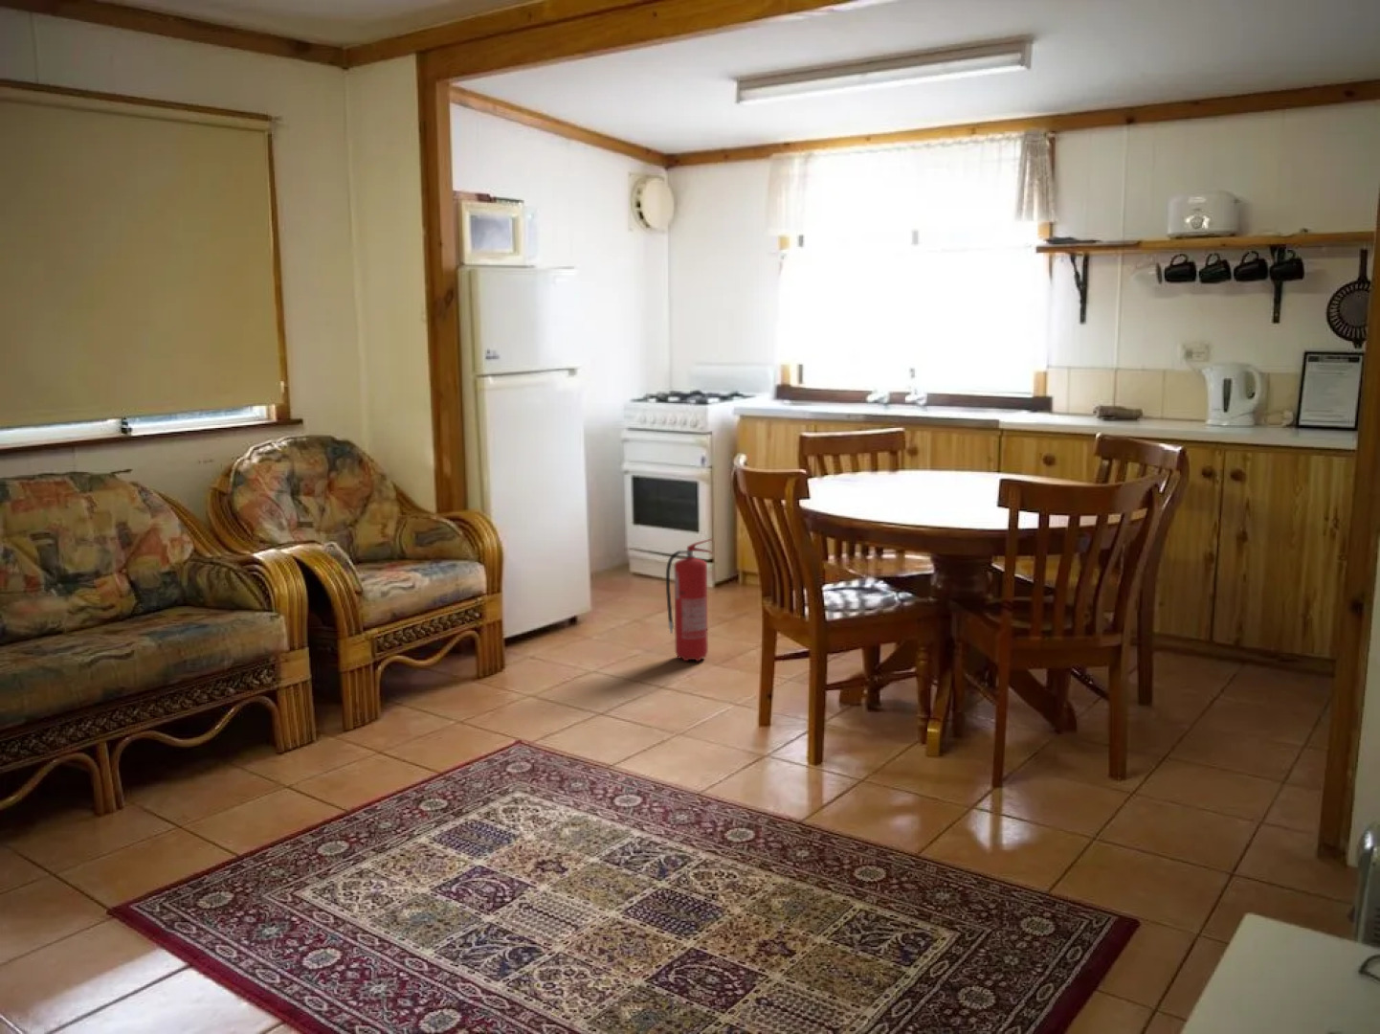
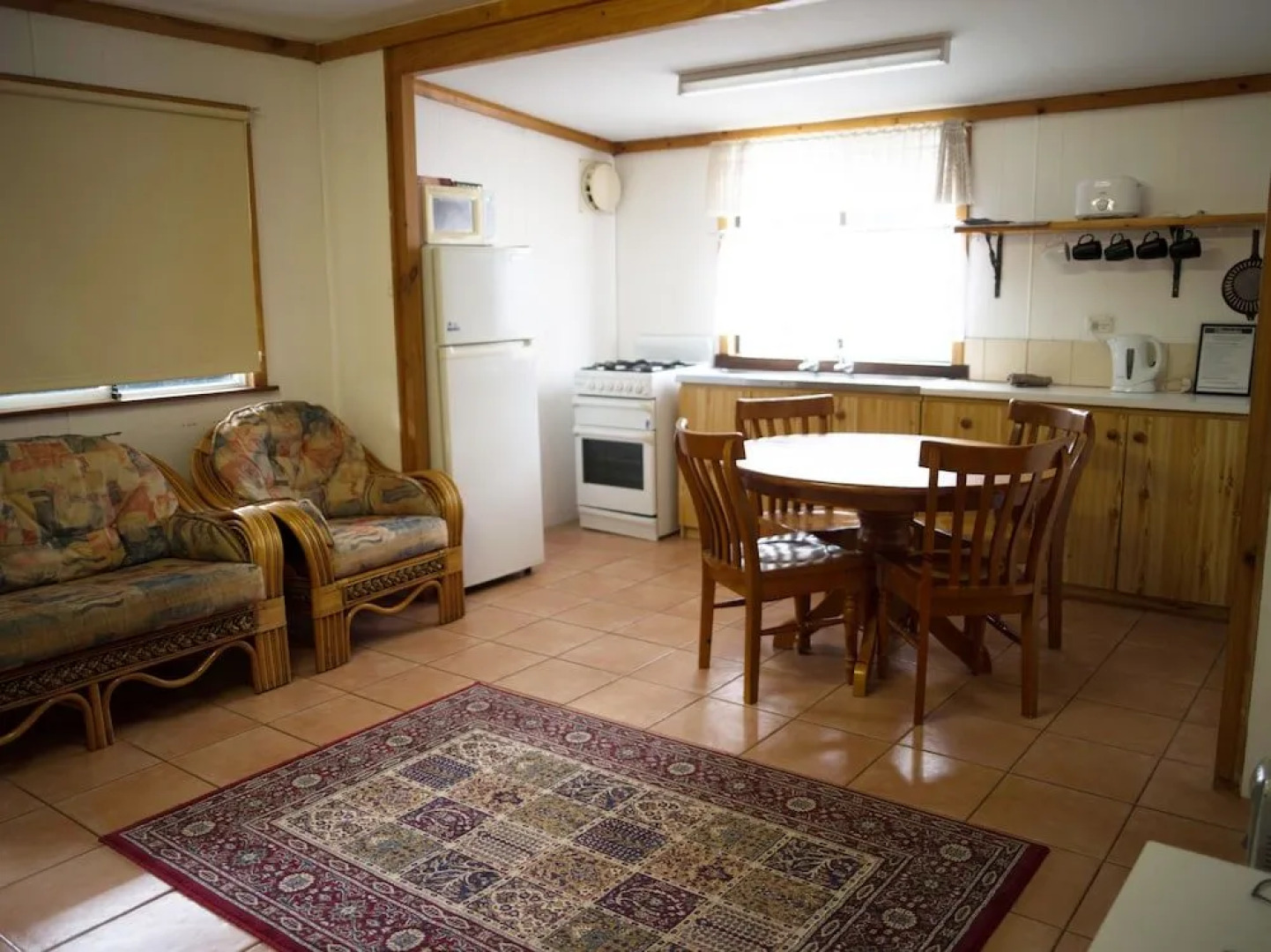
- fire extinguisher (689, 598)
